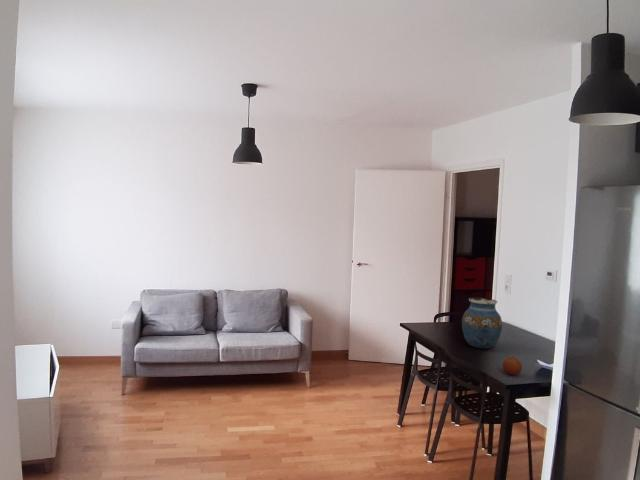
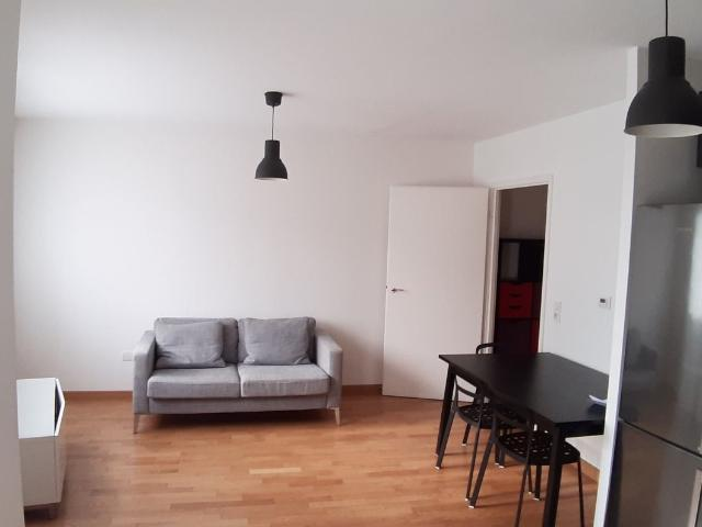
- vase (481, 323)
- fruit (512, 365)
